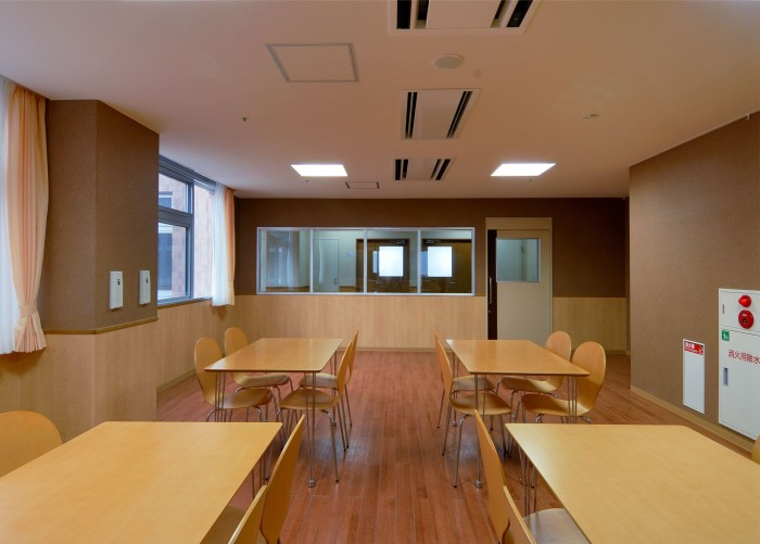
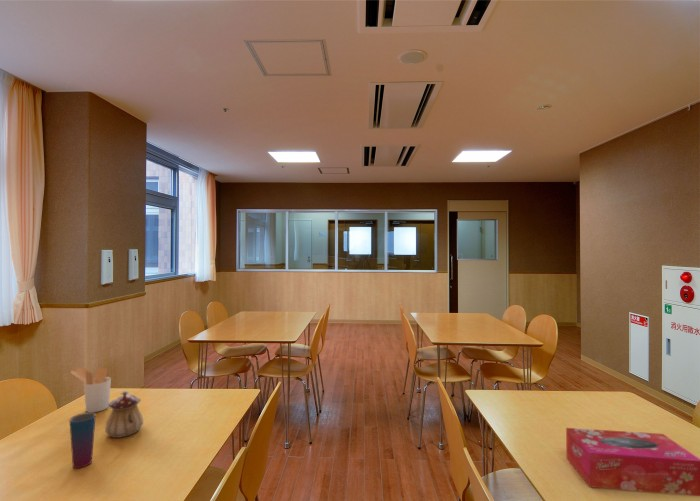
+ utensil holder (91, 387)
+ cup (82, 440)
+ tissue box (628, 459)
+ teapot (125, 411)
